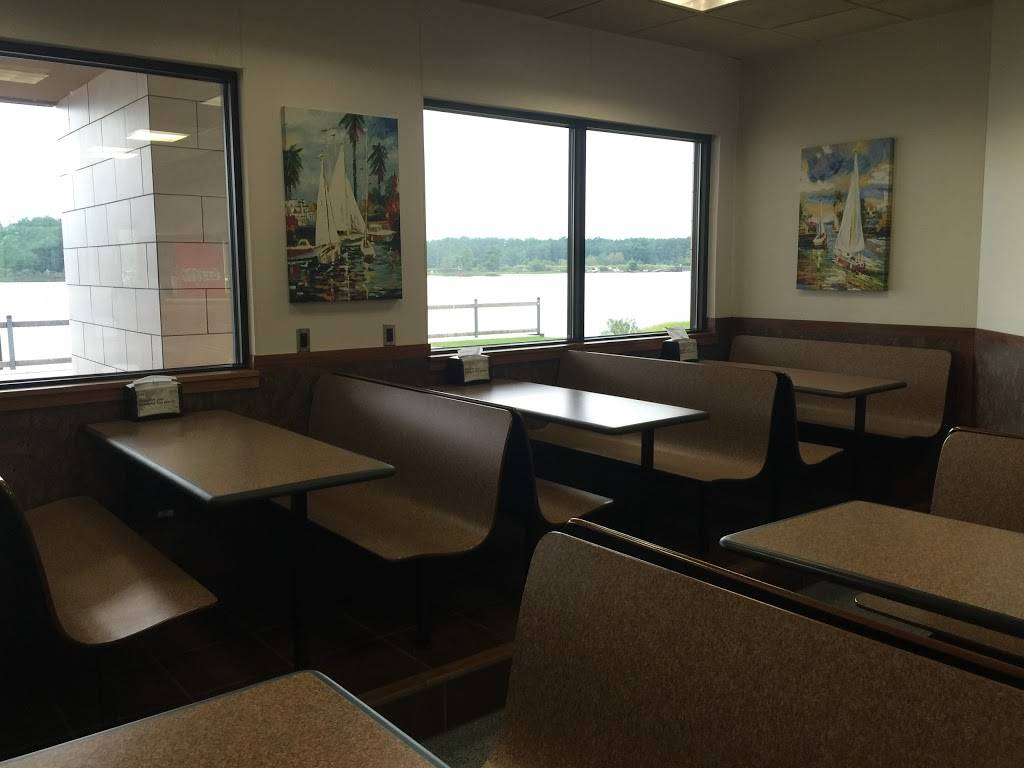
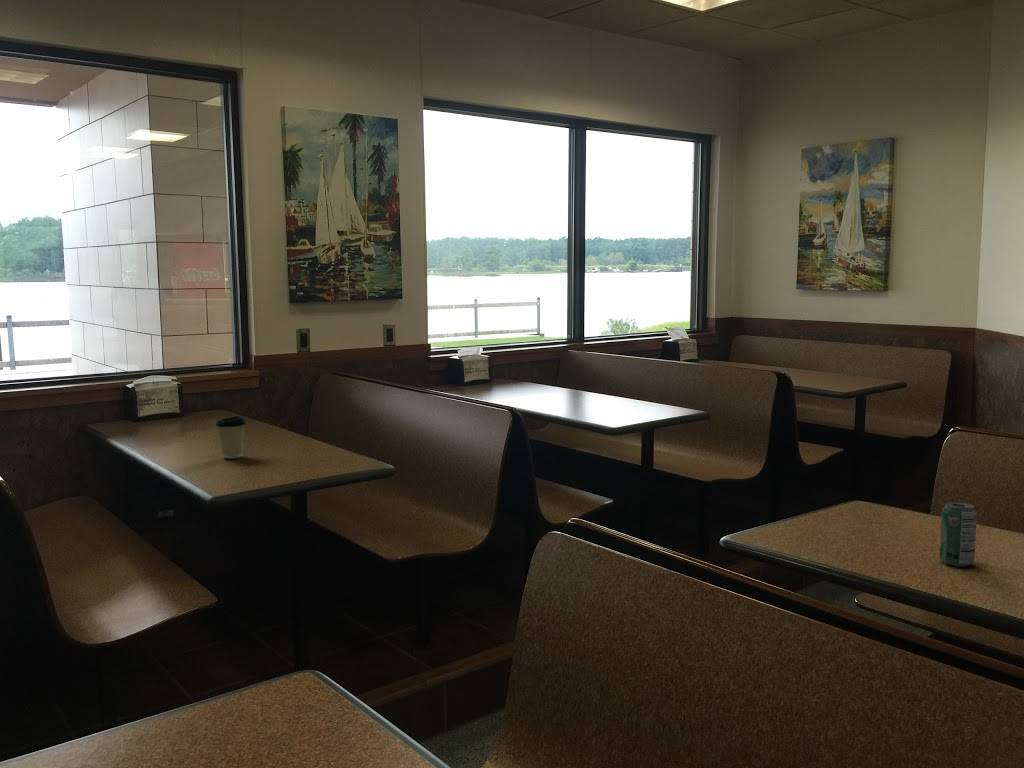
+ beverage can (958, 533)
+ coffee cup (231, 437)
